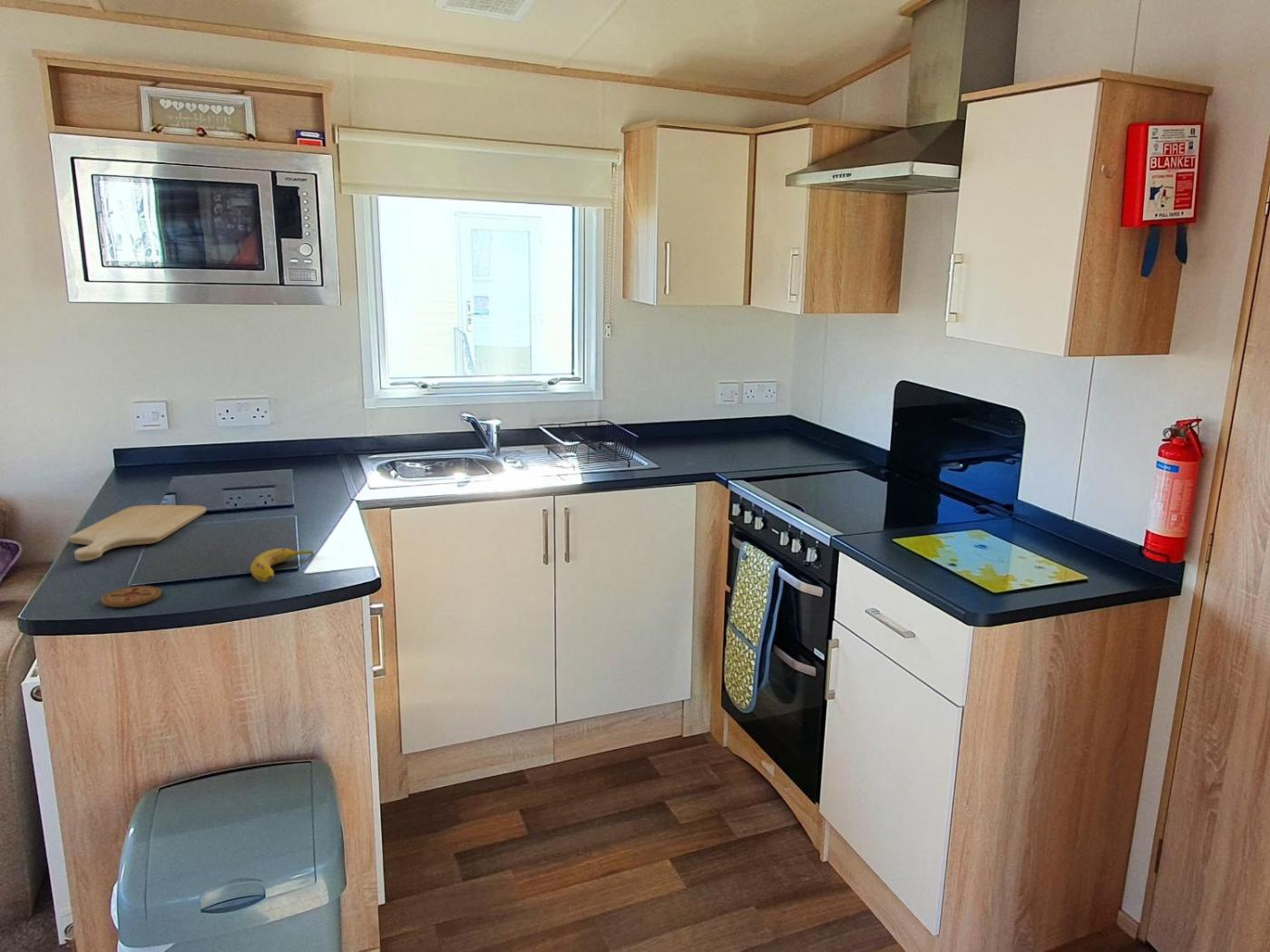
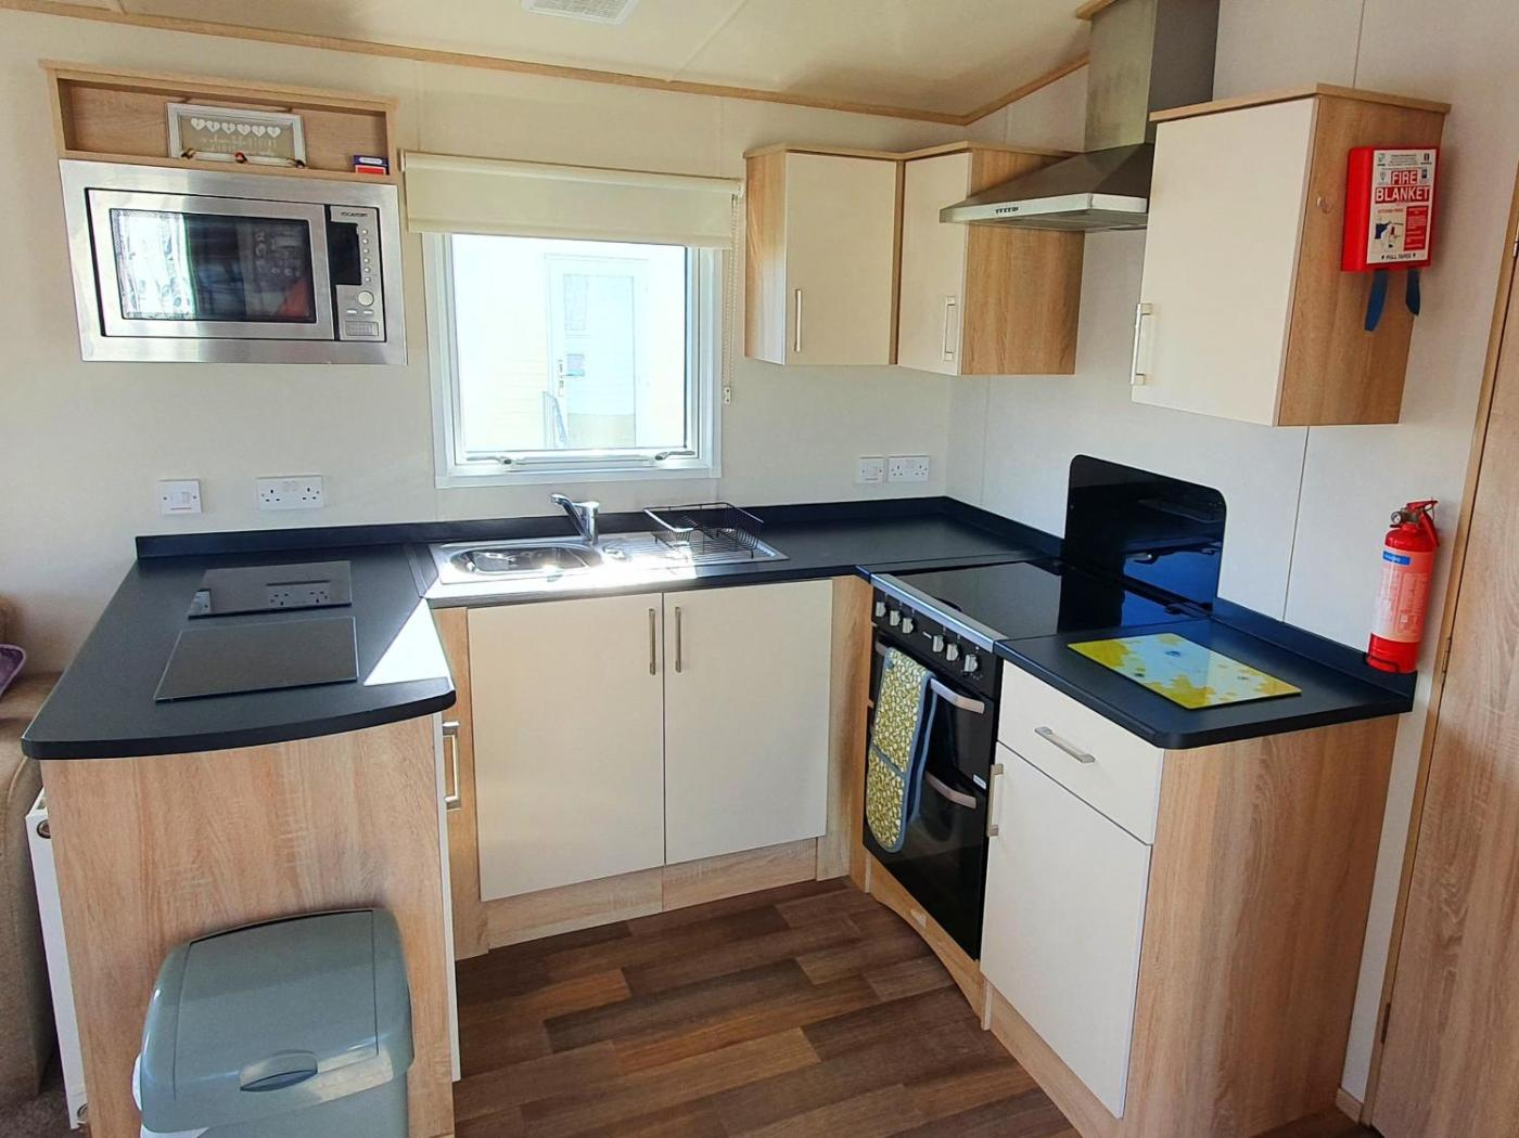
- chopping board (130, 529)
- fruit (278, 561)
- coaster (132, 596)
